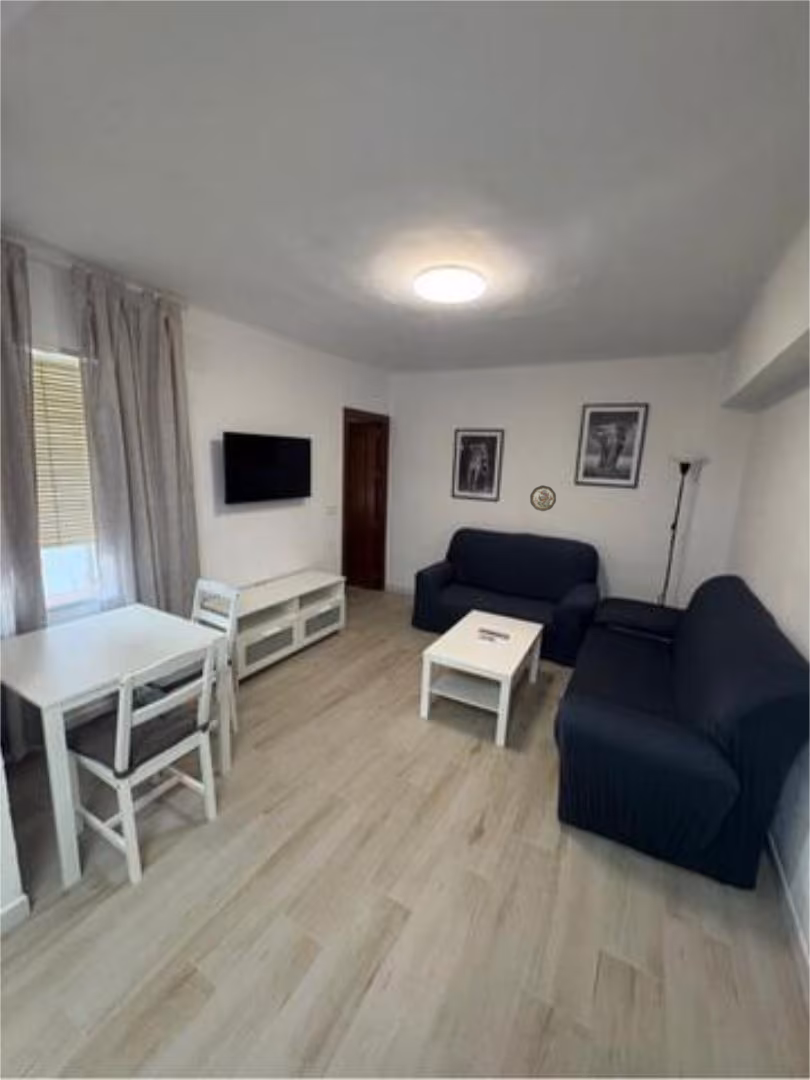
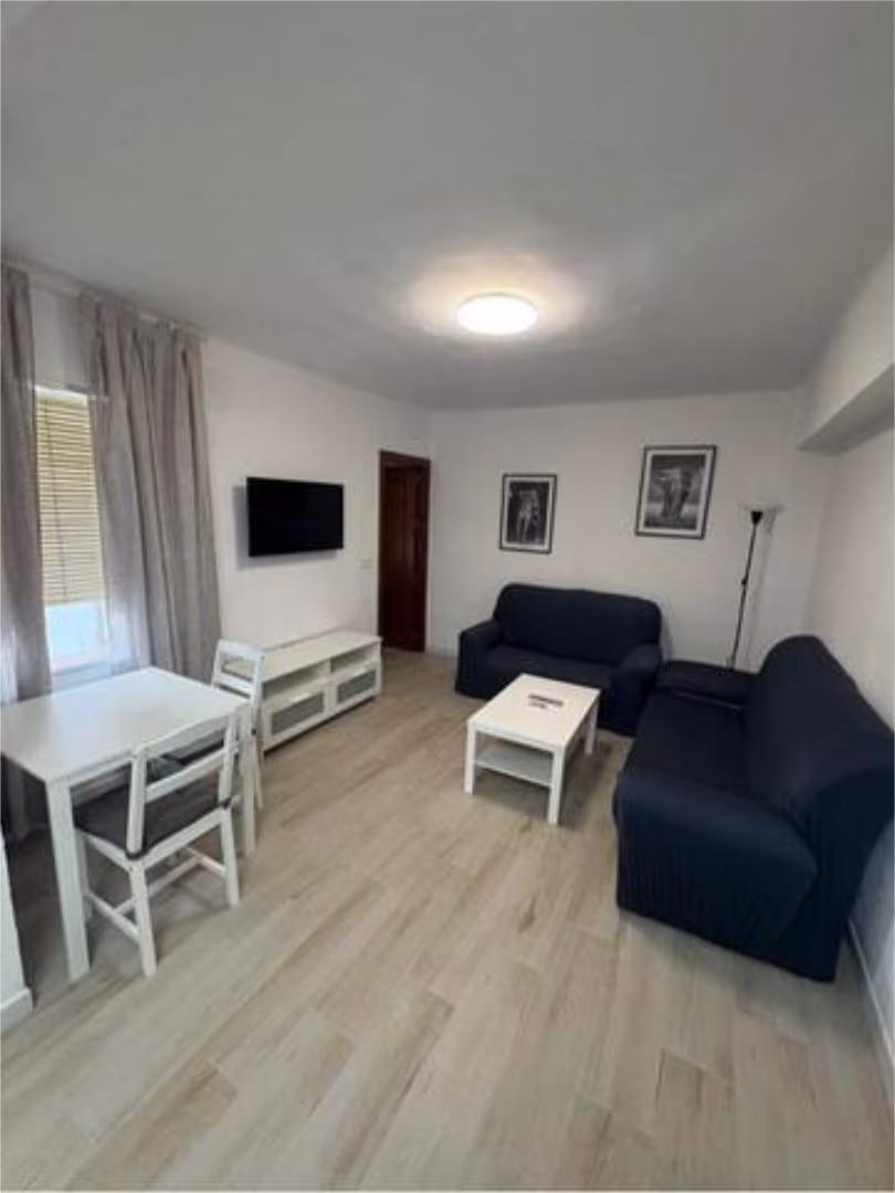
- decorative plate (543, 498)
